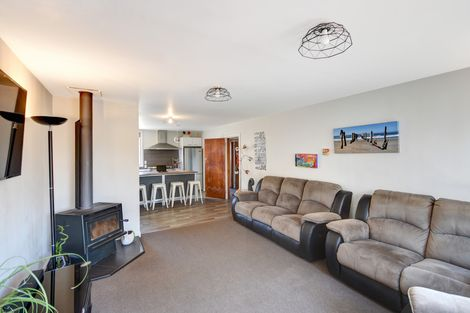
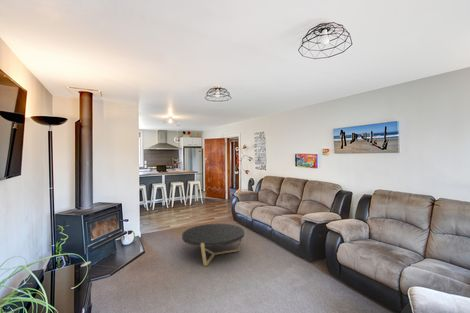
+ coffee table (214, 243)
